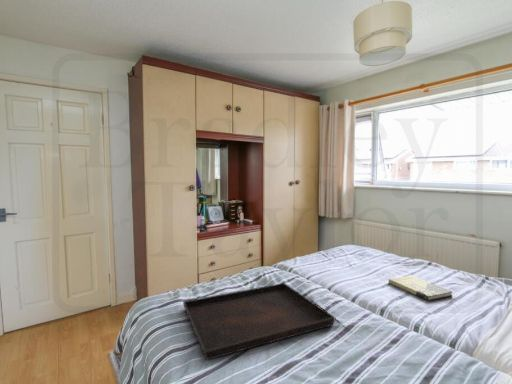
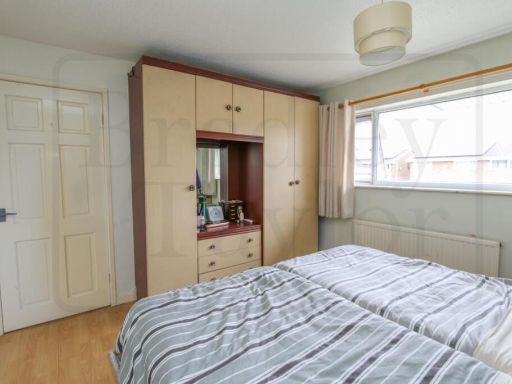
- book (418, 286)
- serving tray (254, 312)
